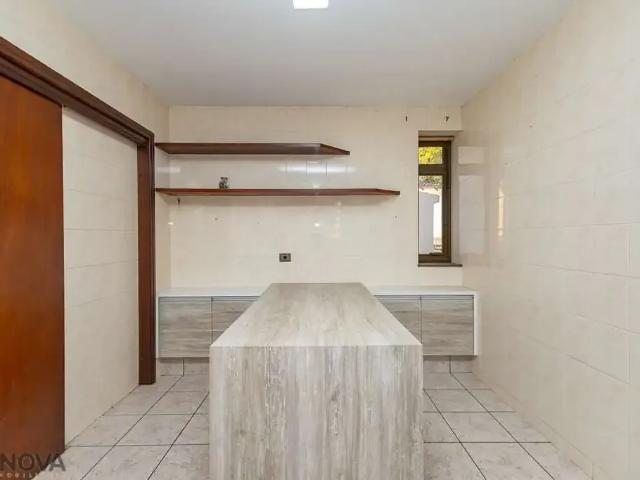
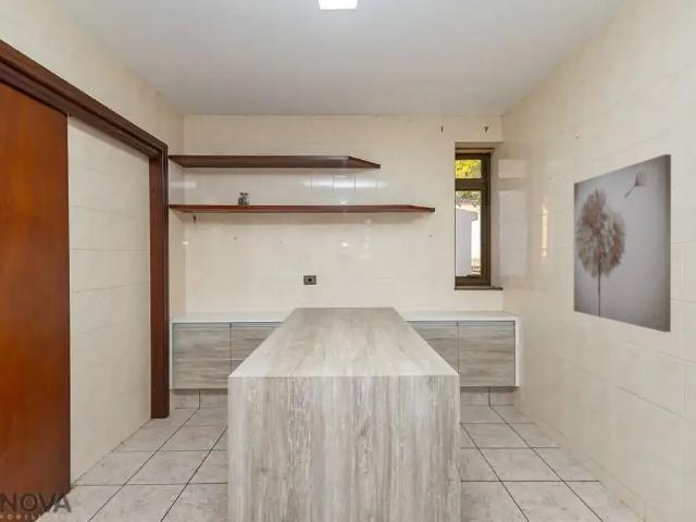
+ wall art (613, 245)
